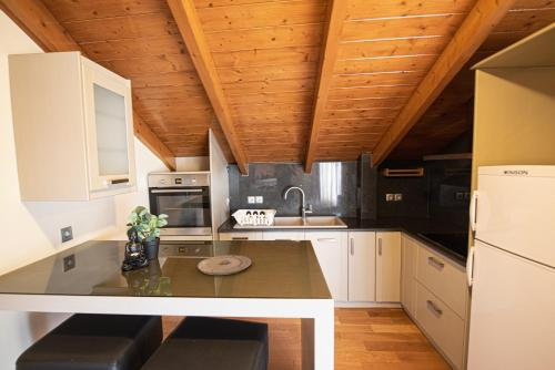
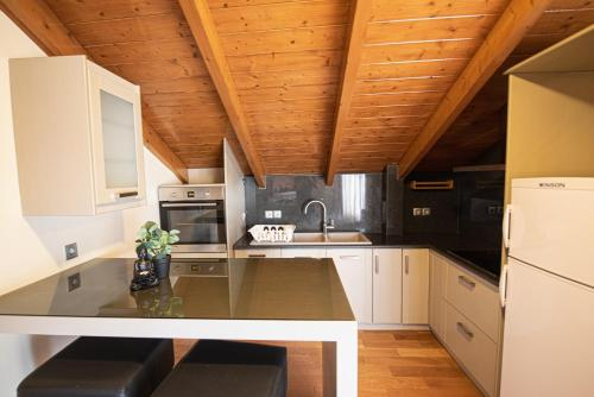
- plate (224, 264)
